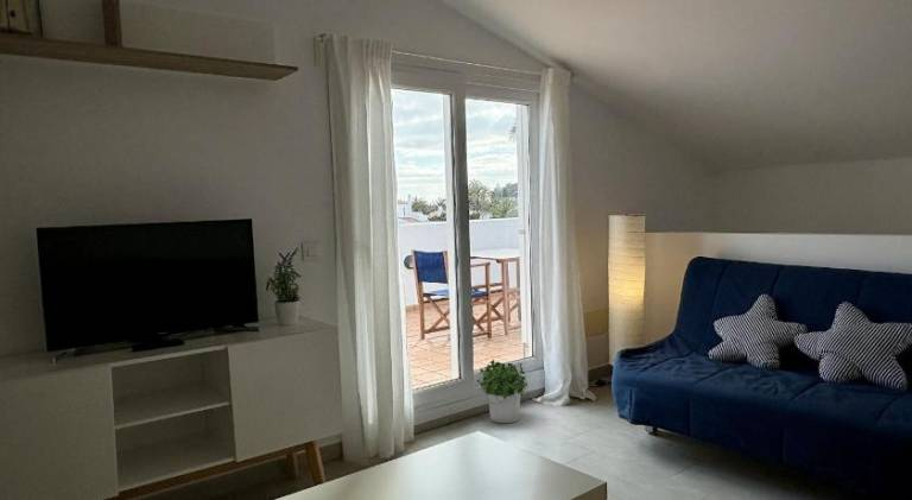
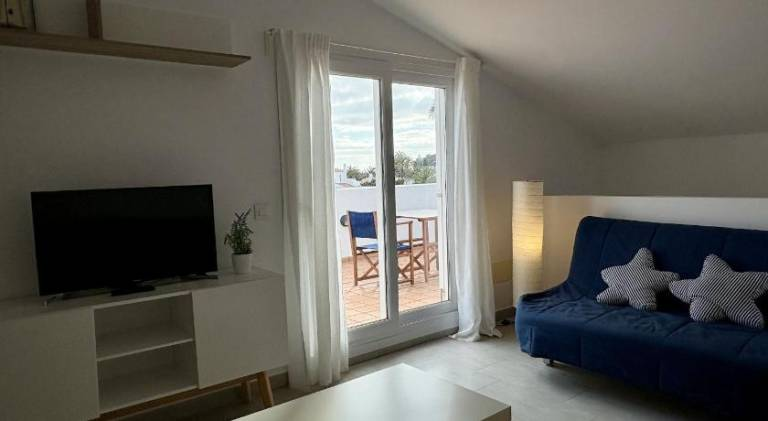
- potted plant (502, 390)
